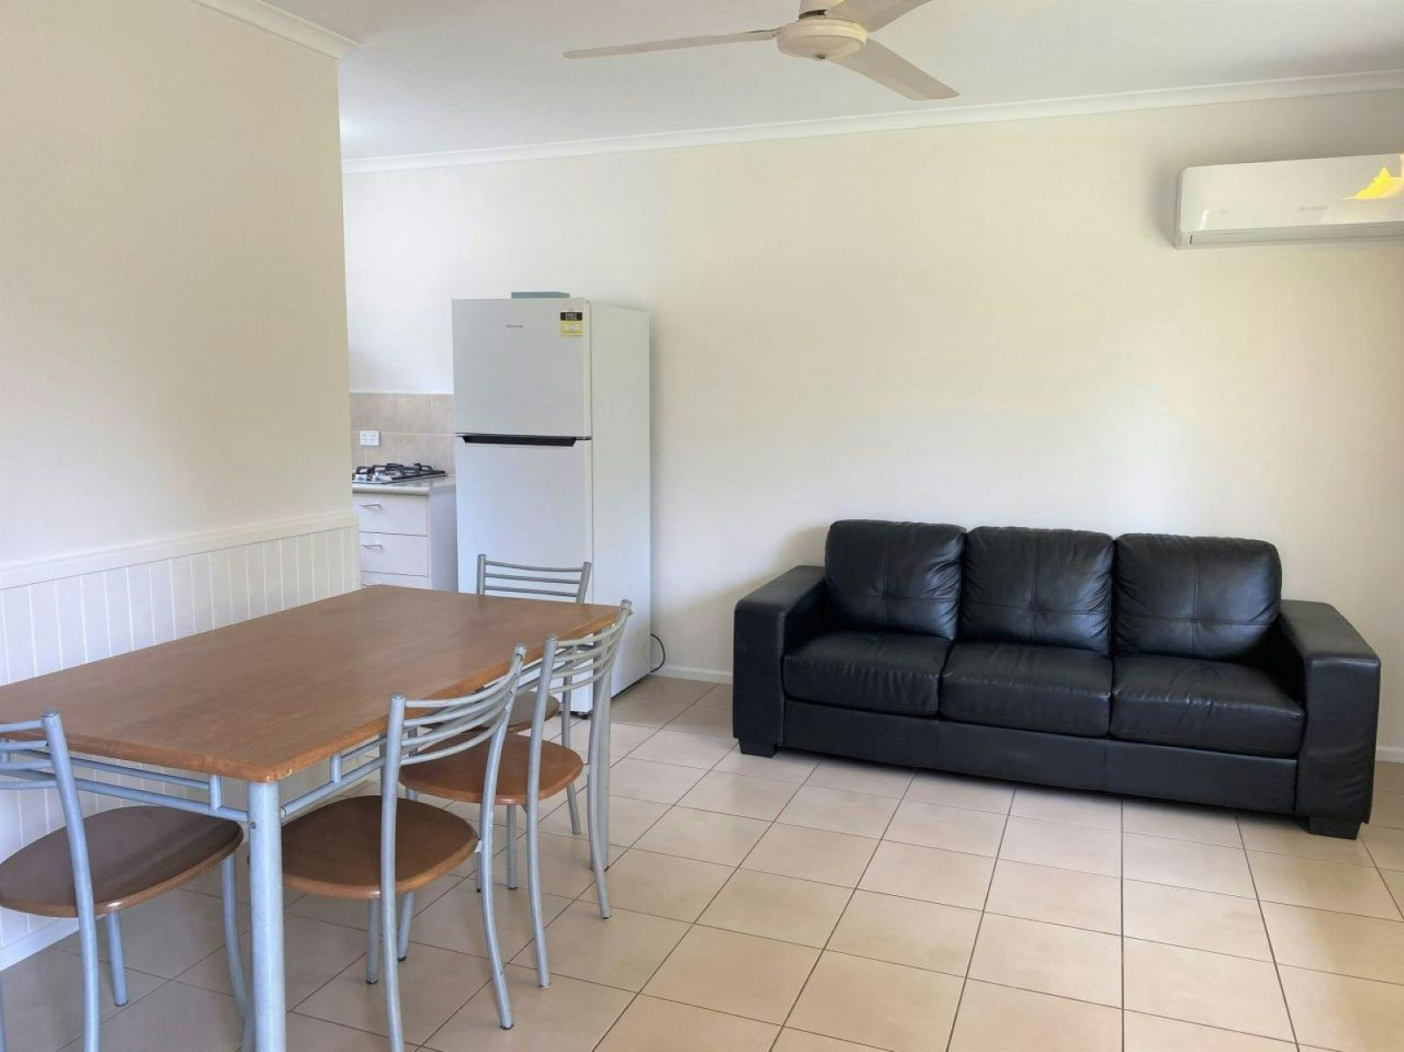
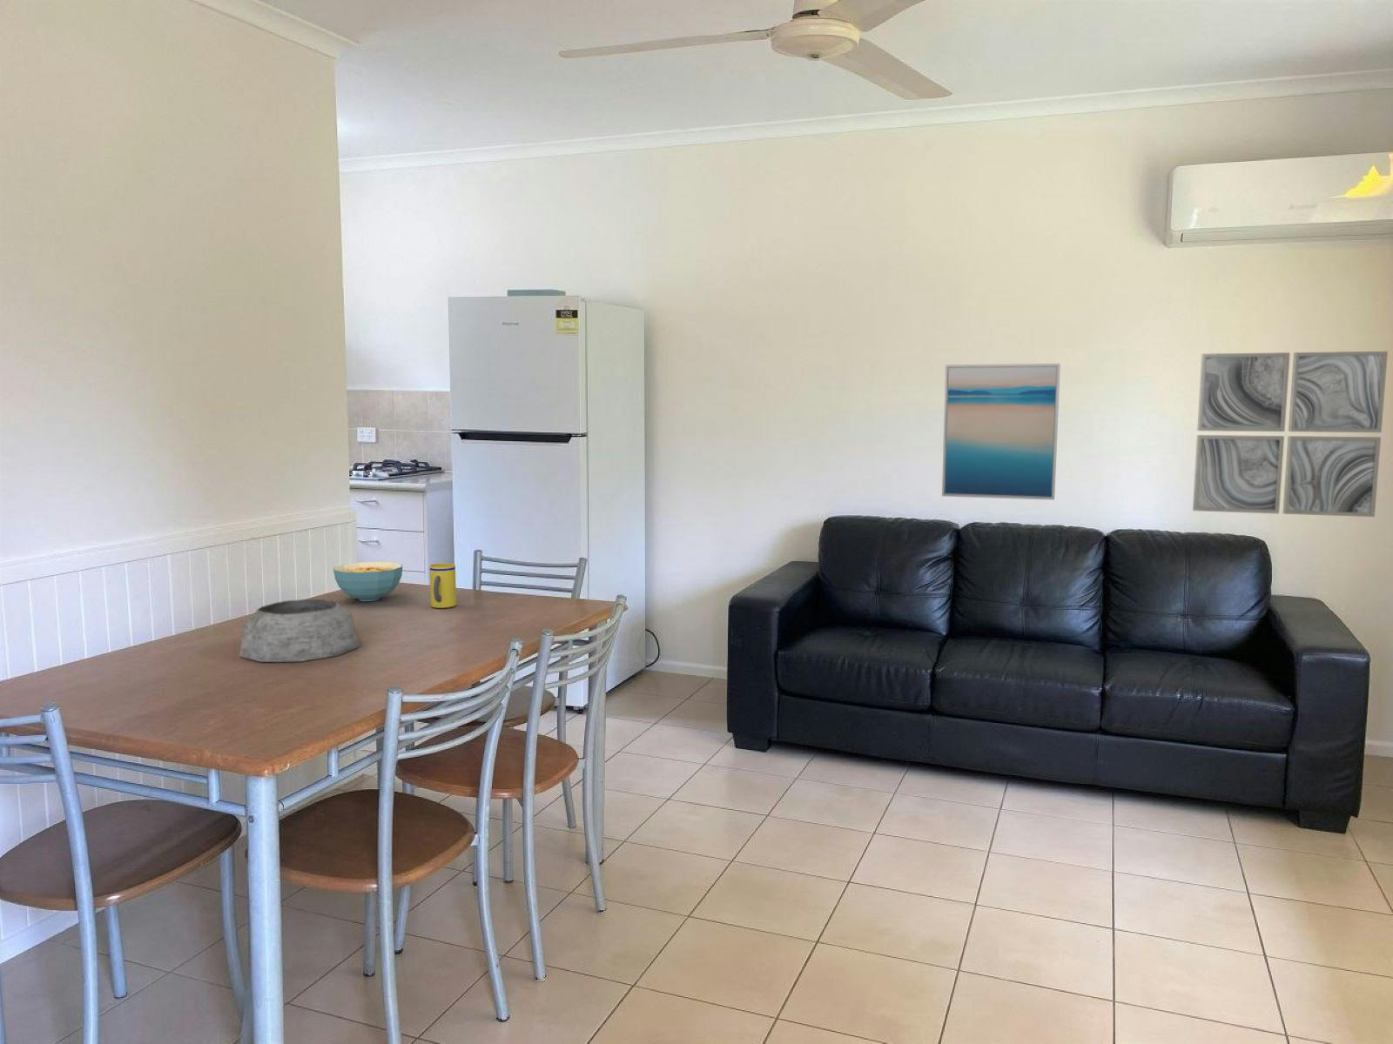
+ plant pot (299, 626)
+ mug (441, 587)
+ wall art (999, 431)
+ wall art (1284, 431)
+ cereal bowl (369, 583)
